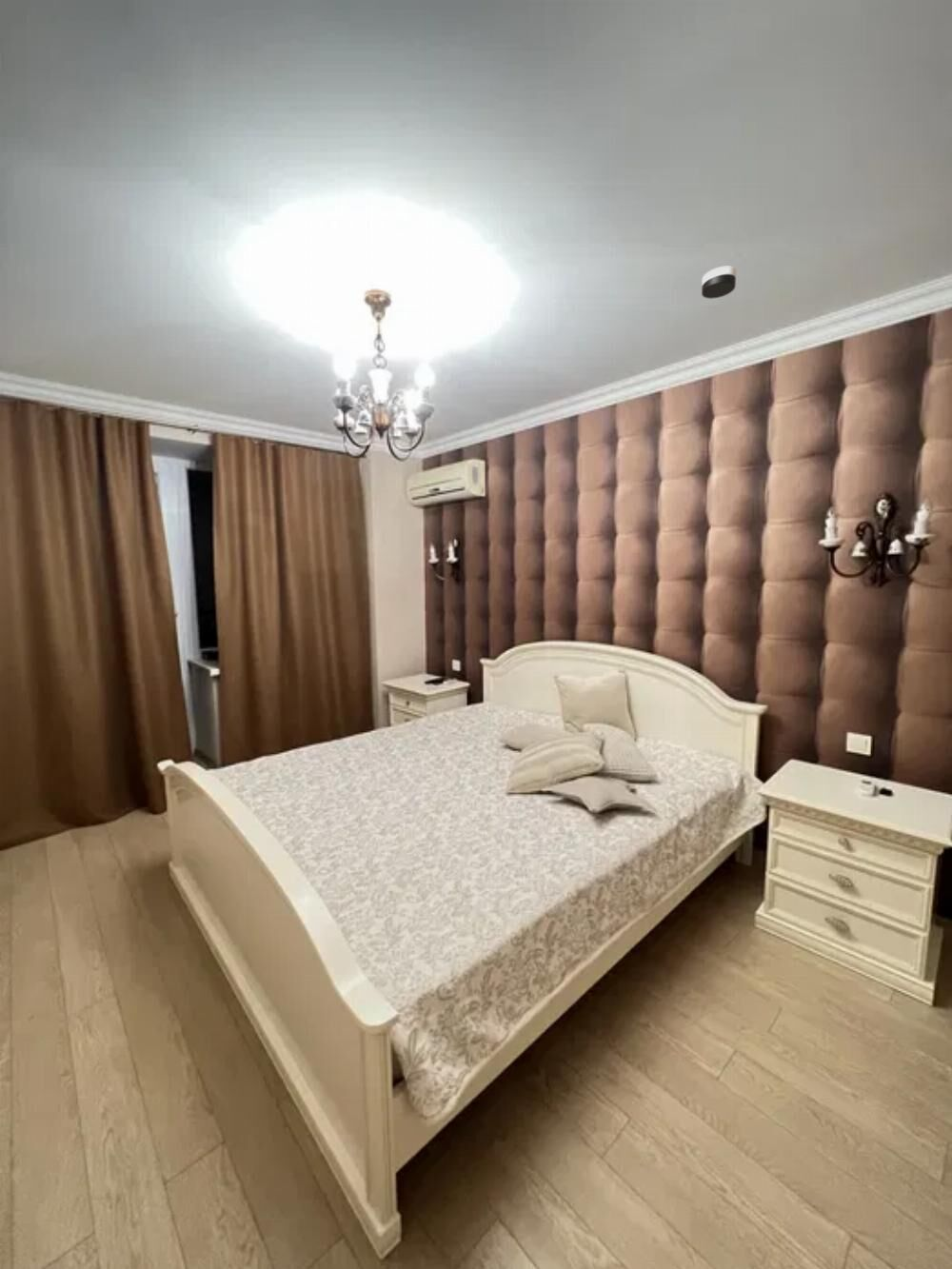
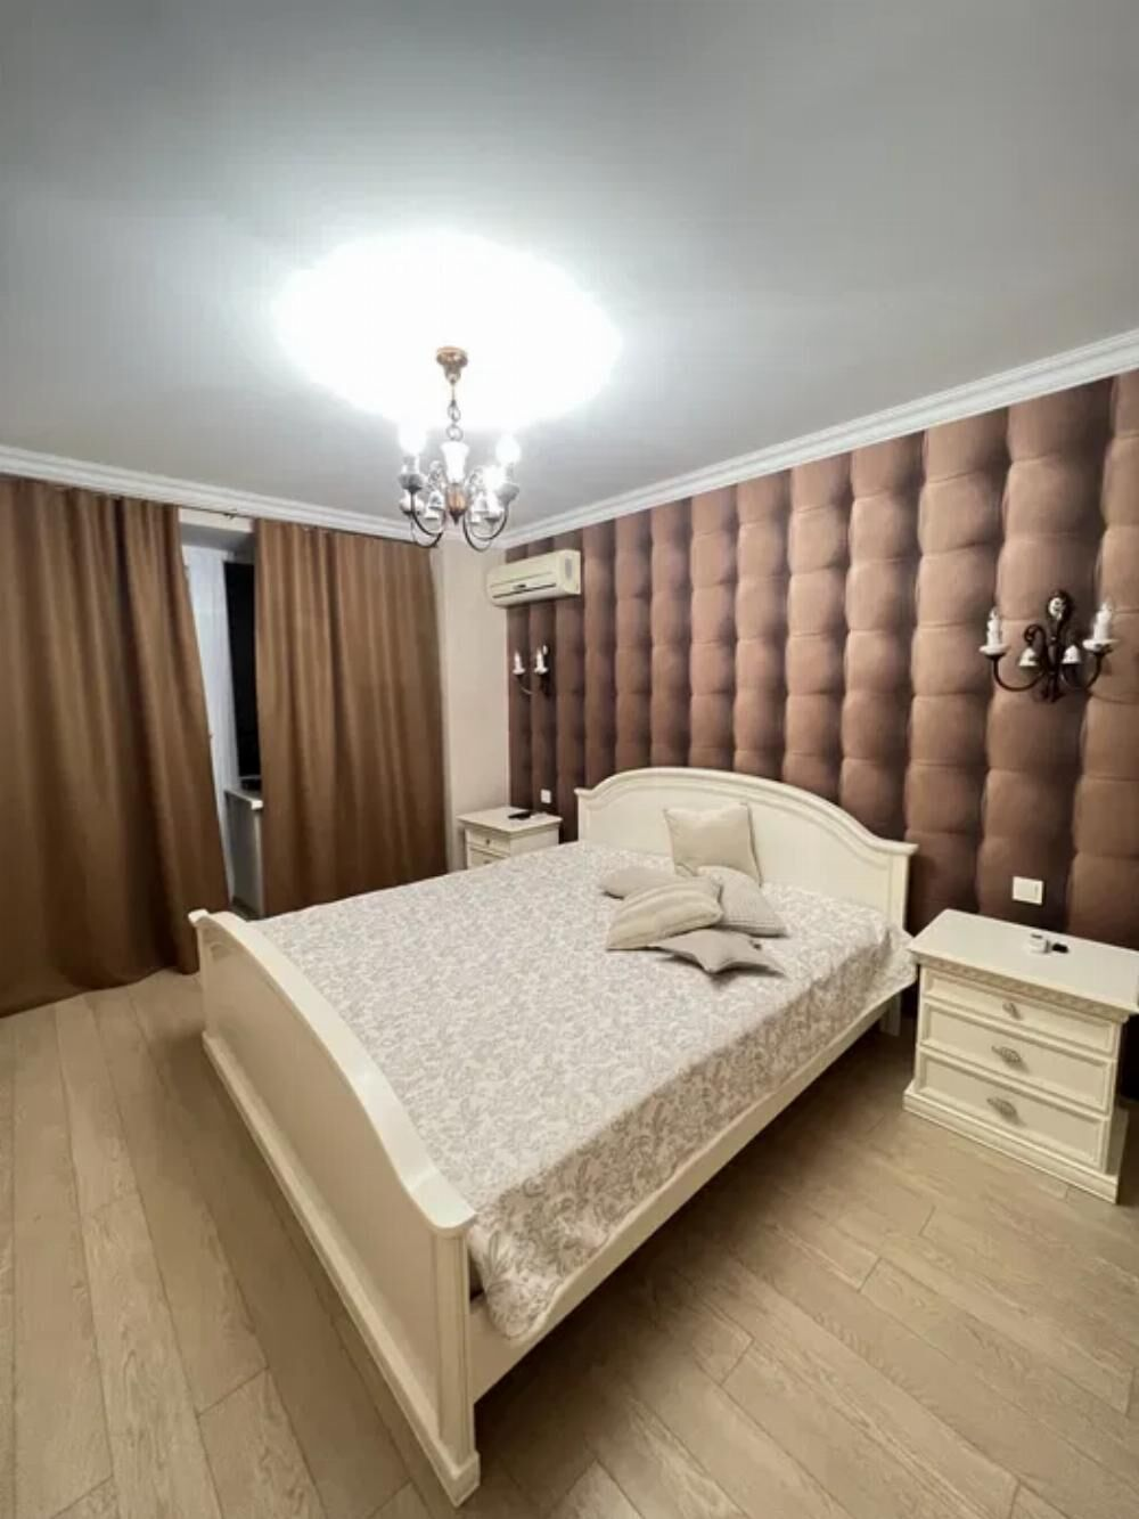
- smoke detector (718, 283)
